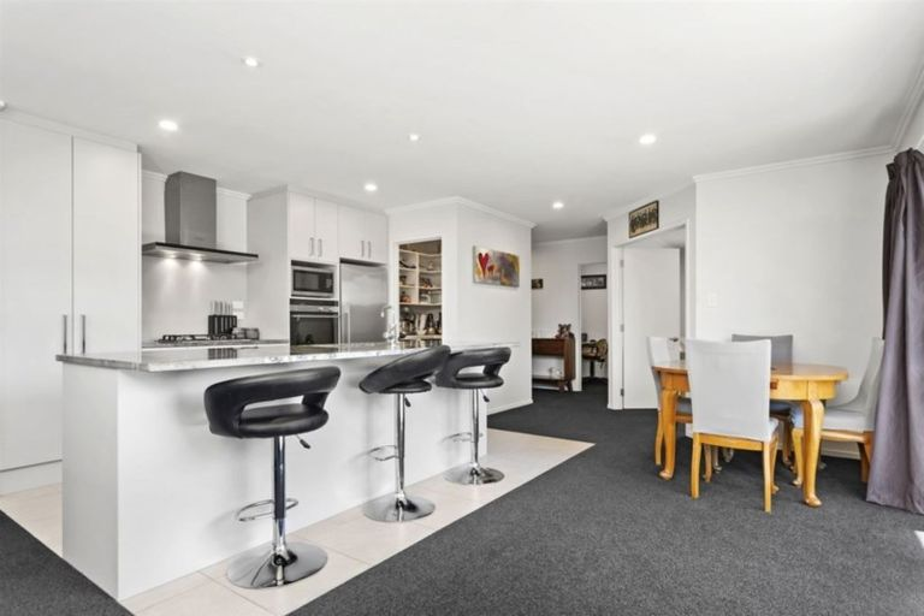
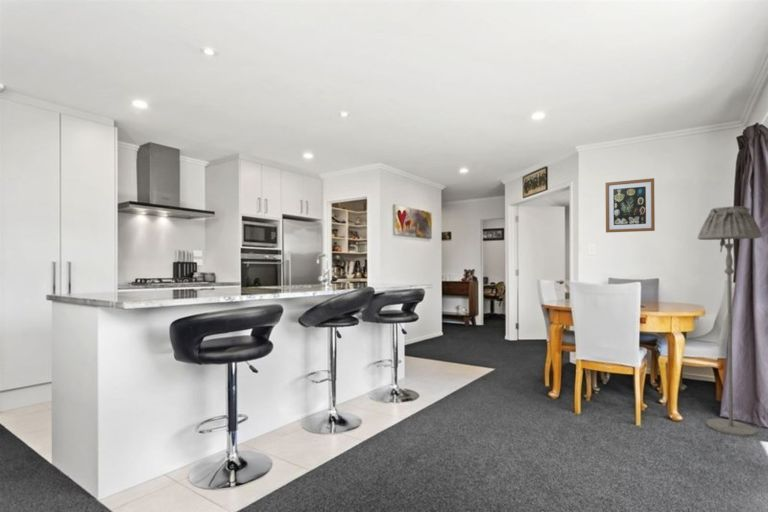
+ floor lamp (729, 317)
+ wall art (629, 206)
